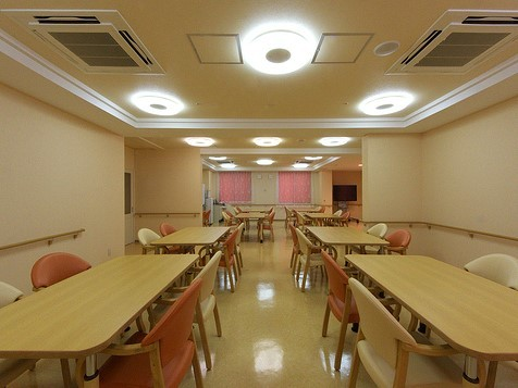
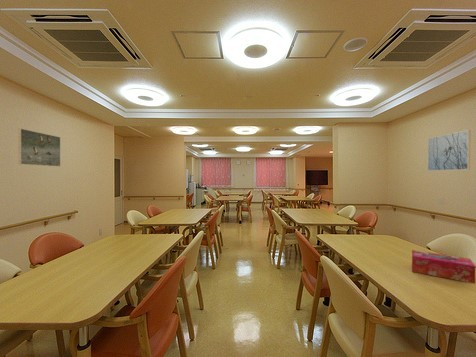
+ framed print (447, 152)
+ tissue box (440, 265)
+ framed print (41, 149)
